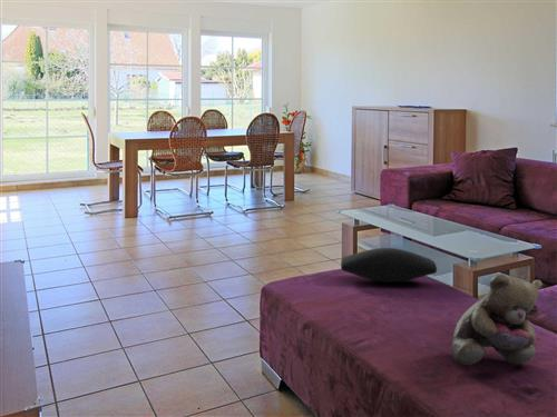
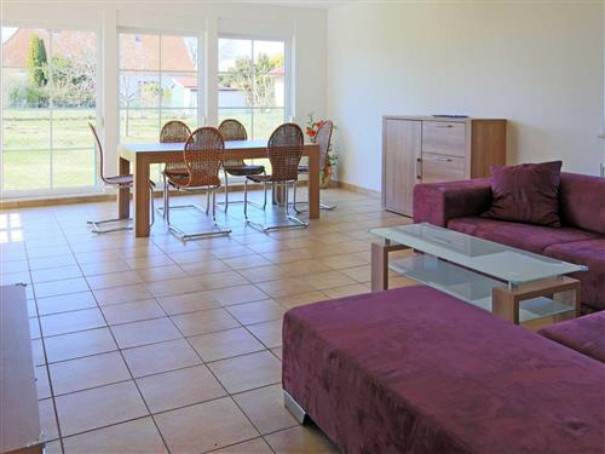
- cushion (387, 265)
- teddy bear (491, 316)
